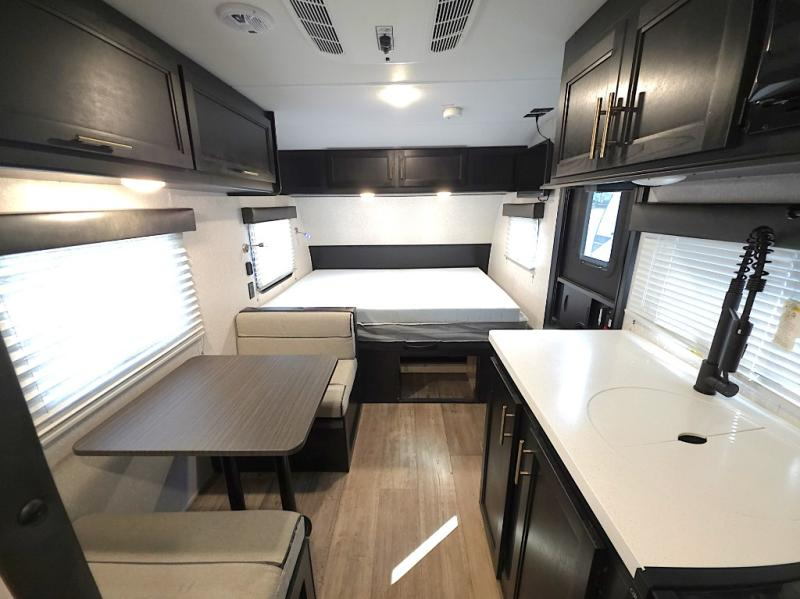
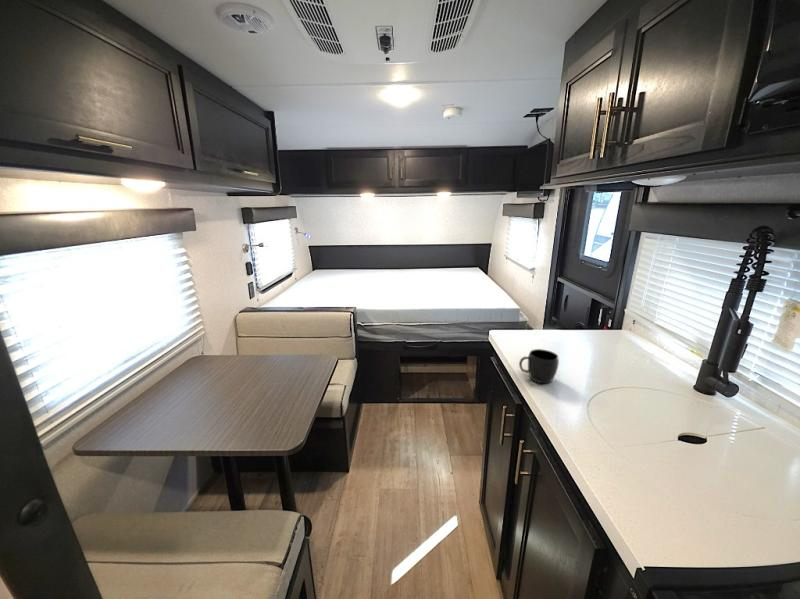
+ mug (538, 365)
